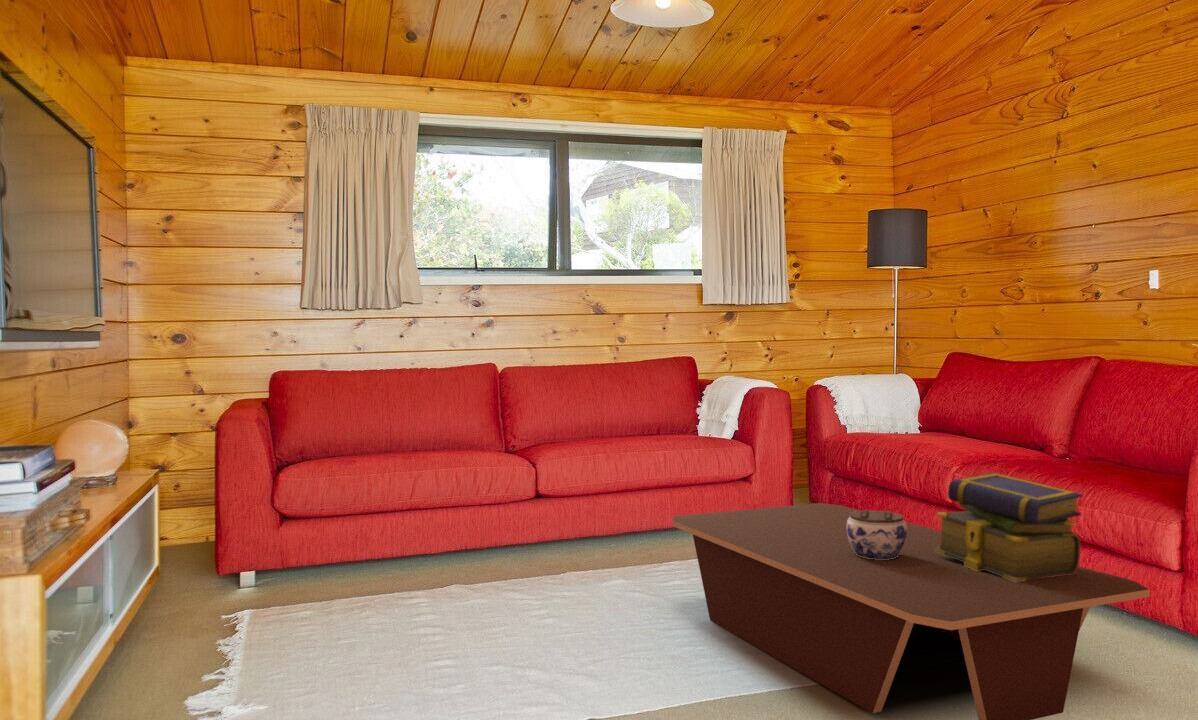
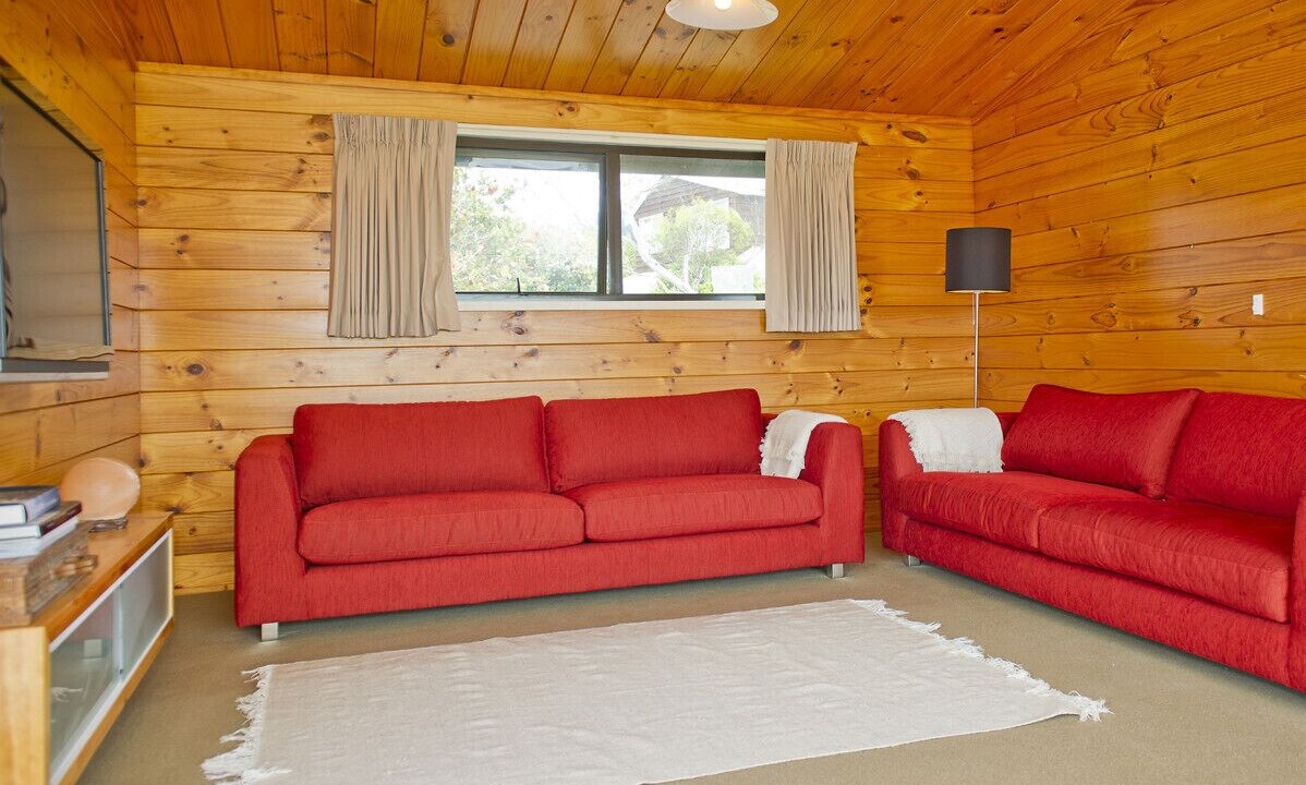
- stack of books (1011, 522)
- jar (876, 533)
- coffee table (867, 595)
